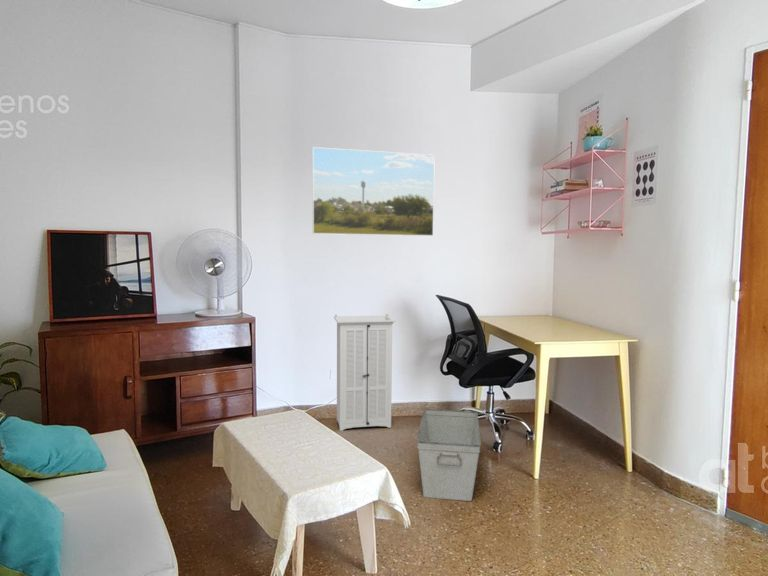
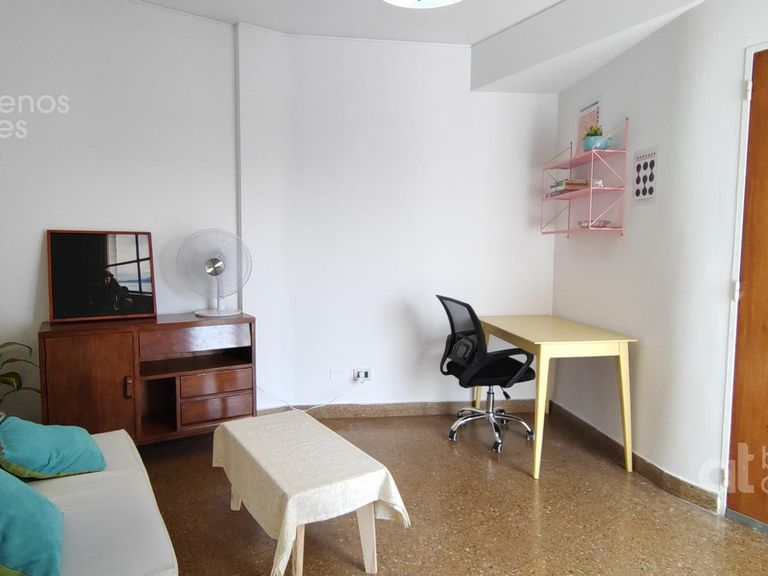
- storage cabinet (363, 370)
- storage bin (449, 450)
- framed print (374, 193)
